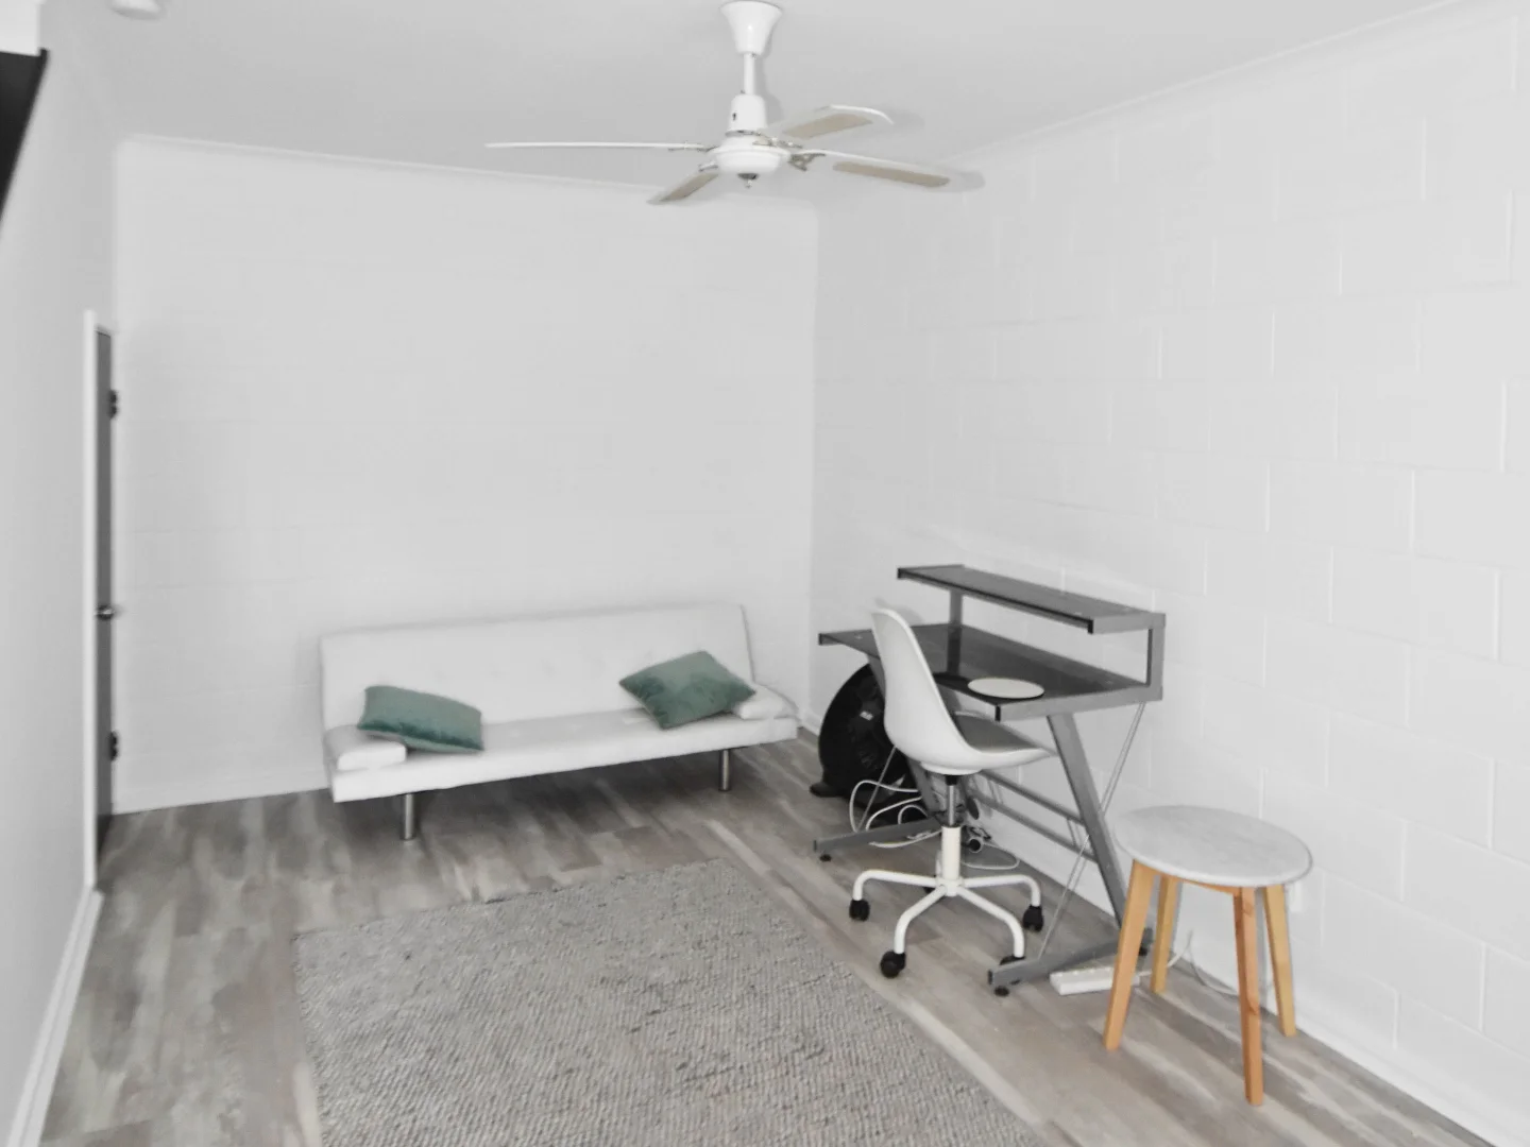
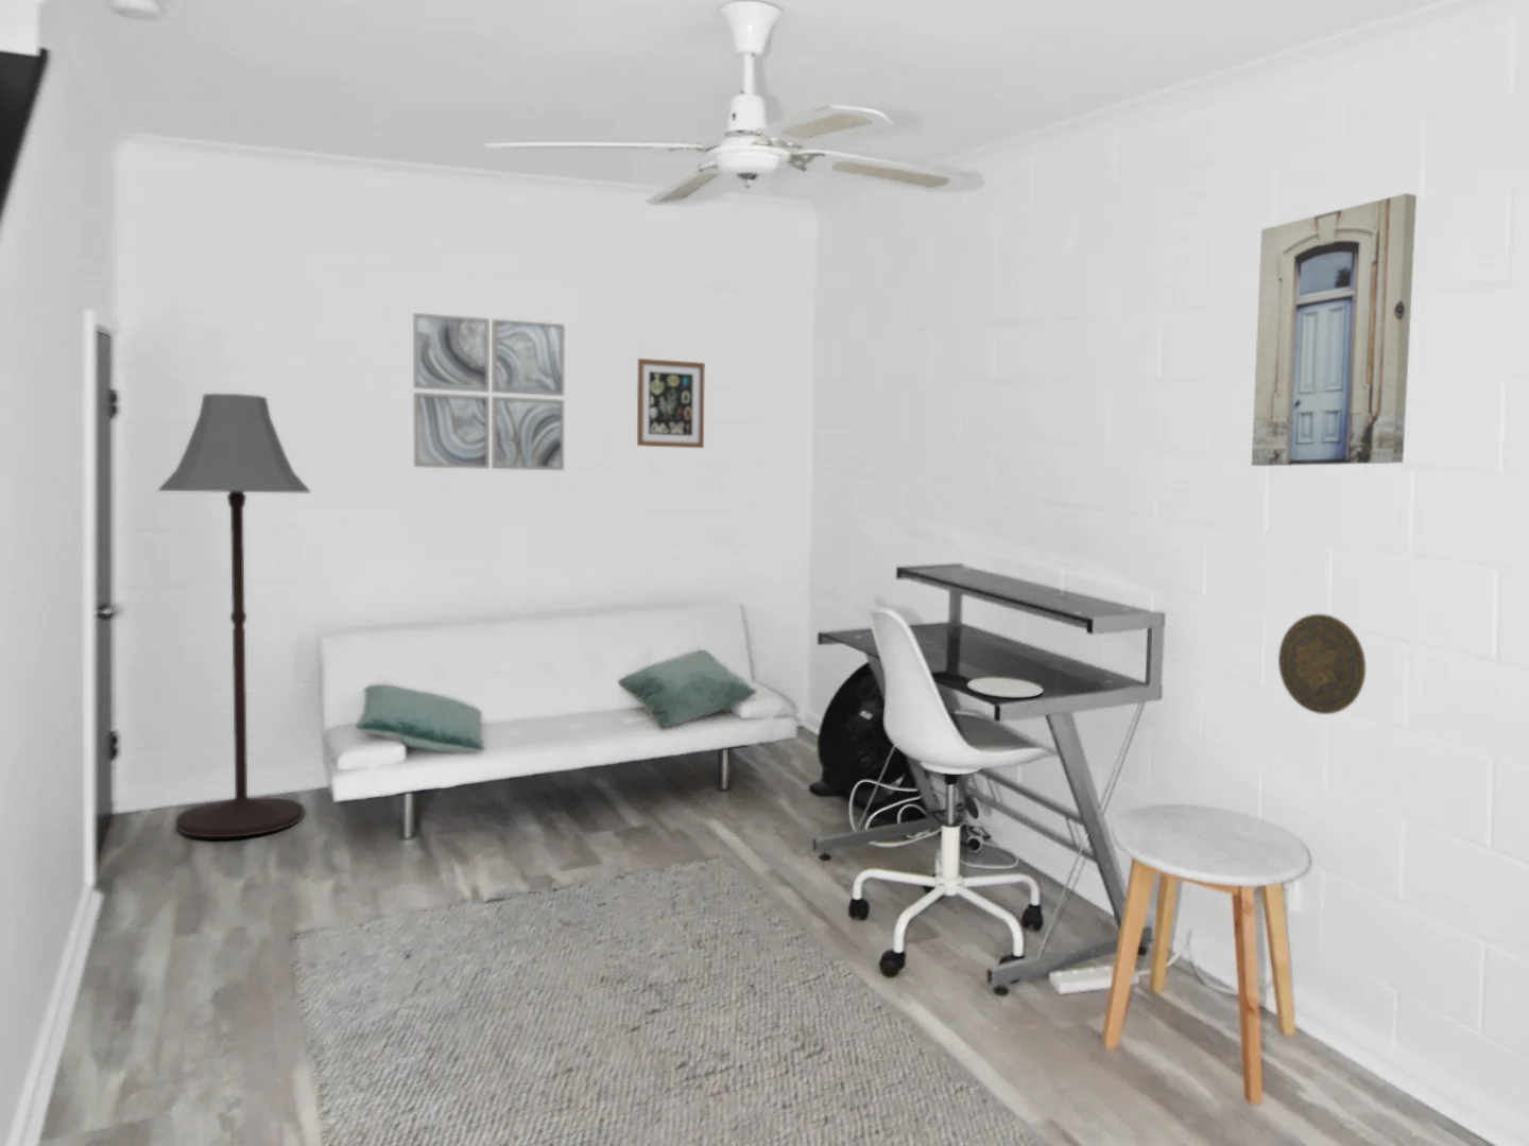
+ wall art (1328, 339)
+ decorative plate (1317, 663)
+ floor lamp (238, 610)
+ wall art (489, 396)
+ wall art (671, 403)
